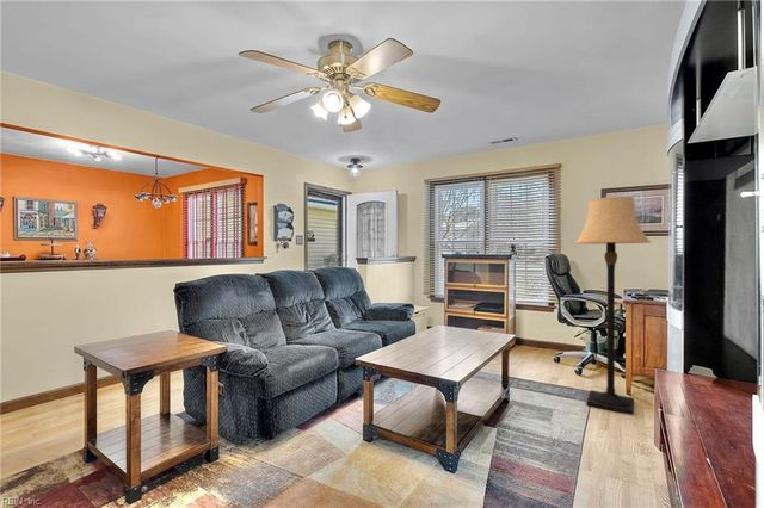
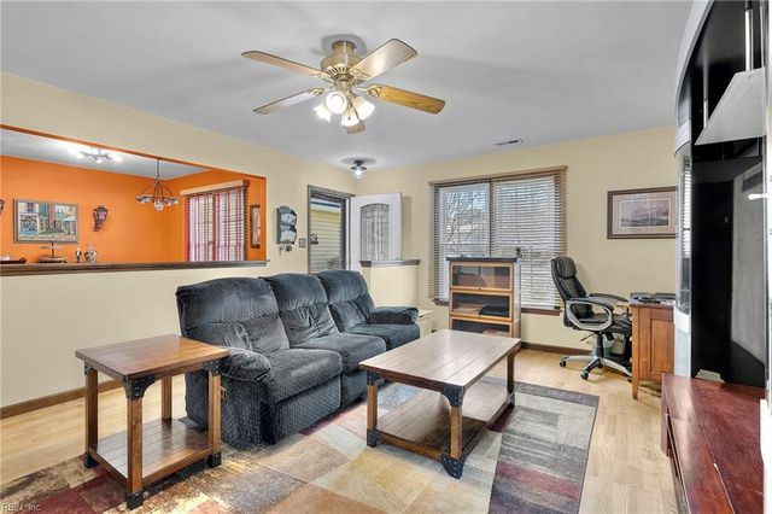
- lamp (610, 301)
